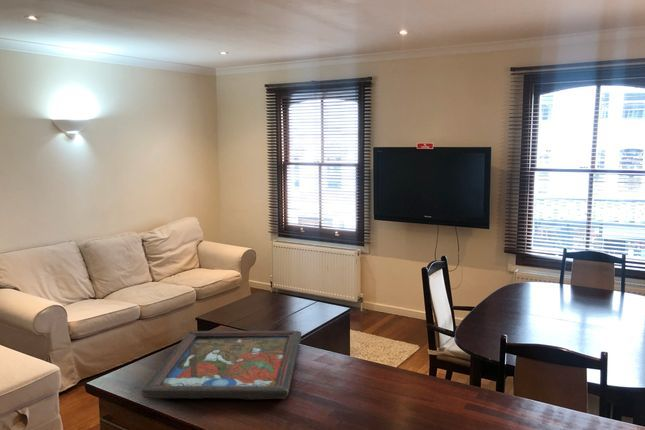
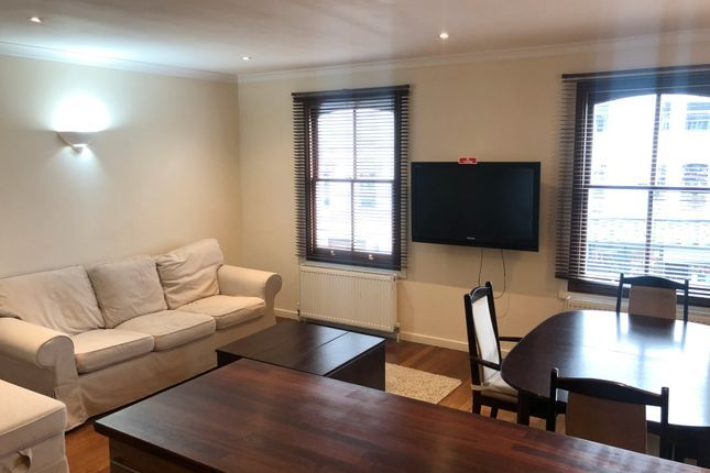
- framed painting (231, 360)
